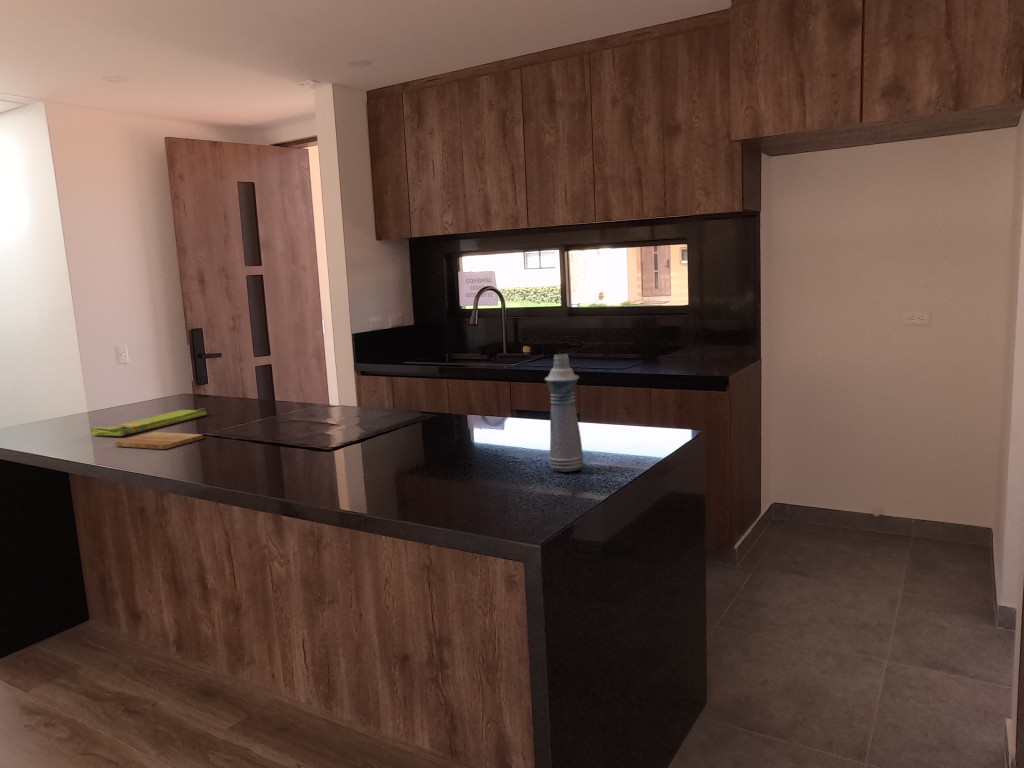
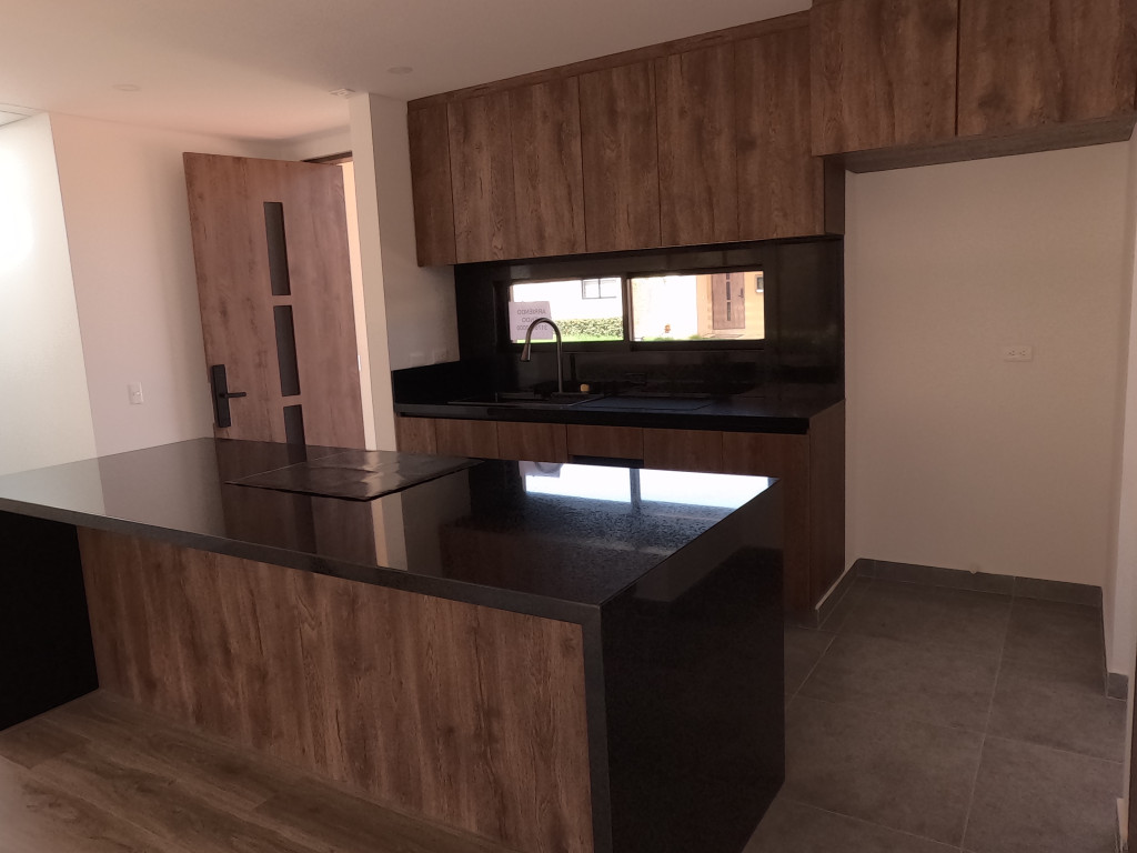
- dish towel (150, 420)
- cutting board (159, 440)
- bottle (563, 412)
